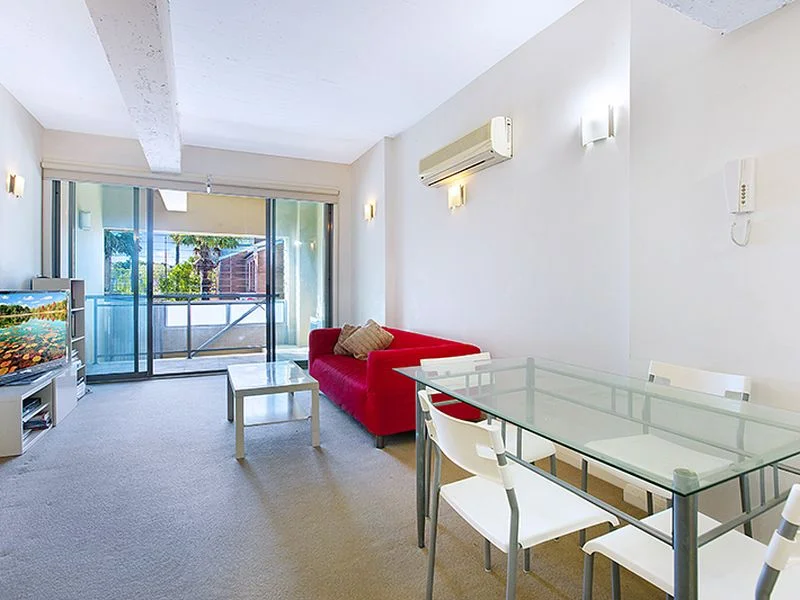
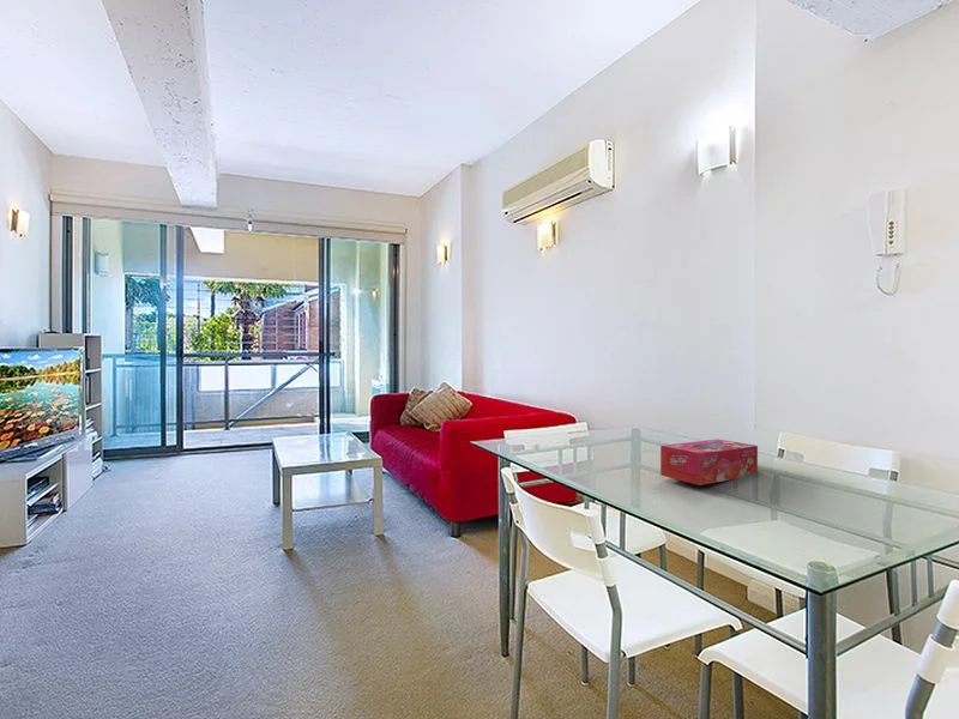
+ tissue box (708, 460)
